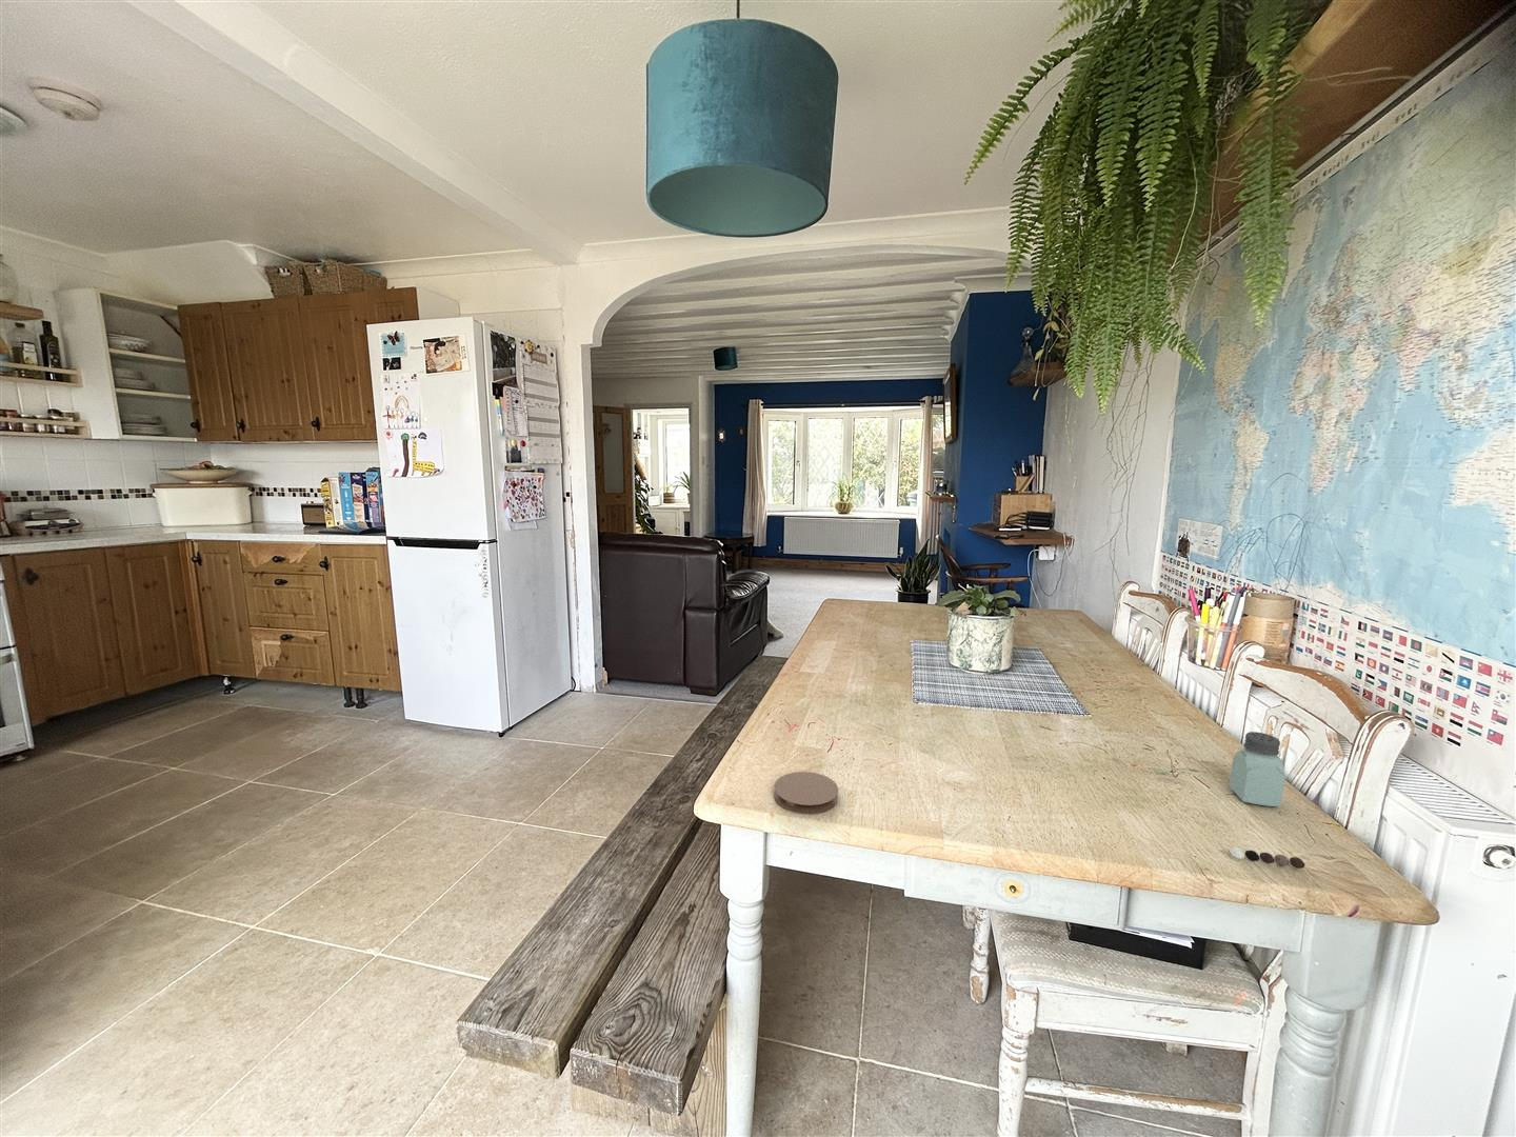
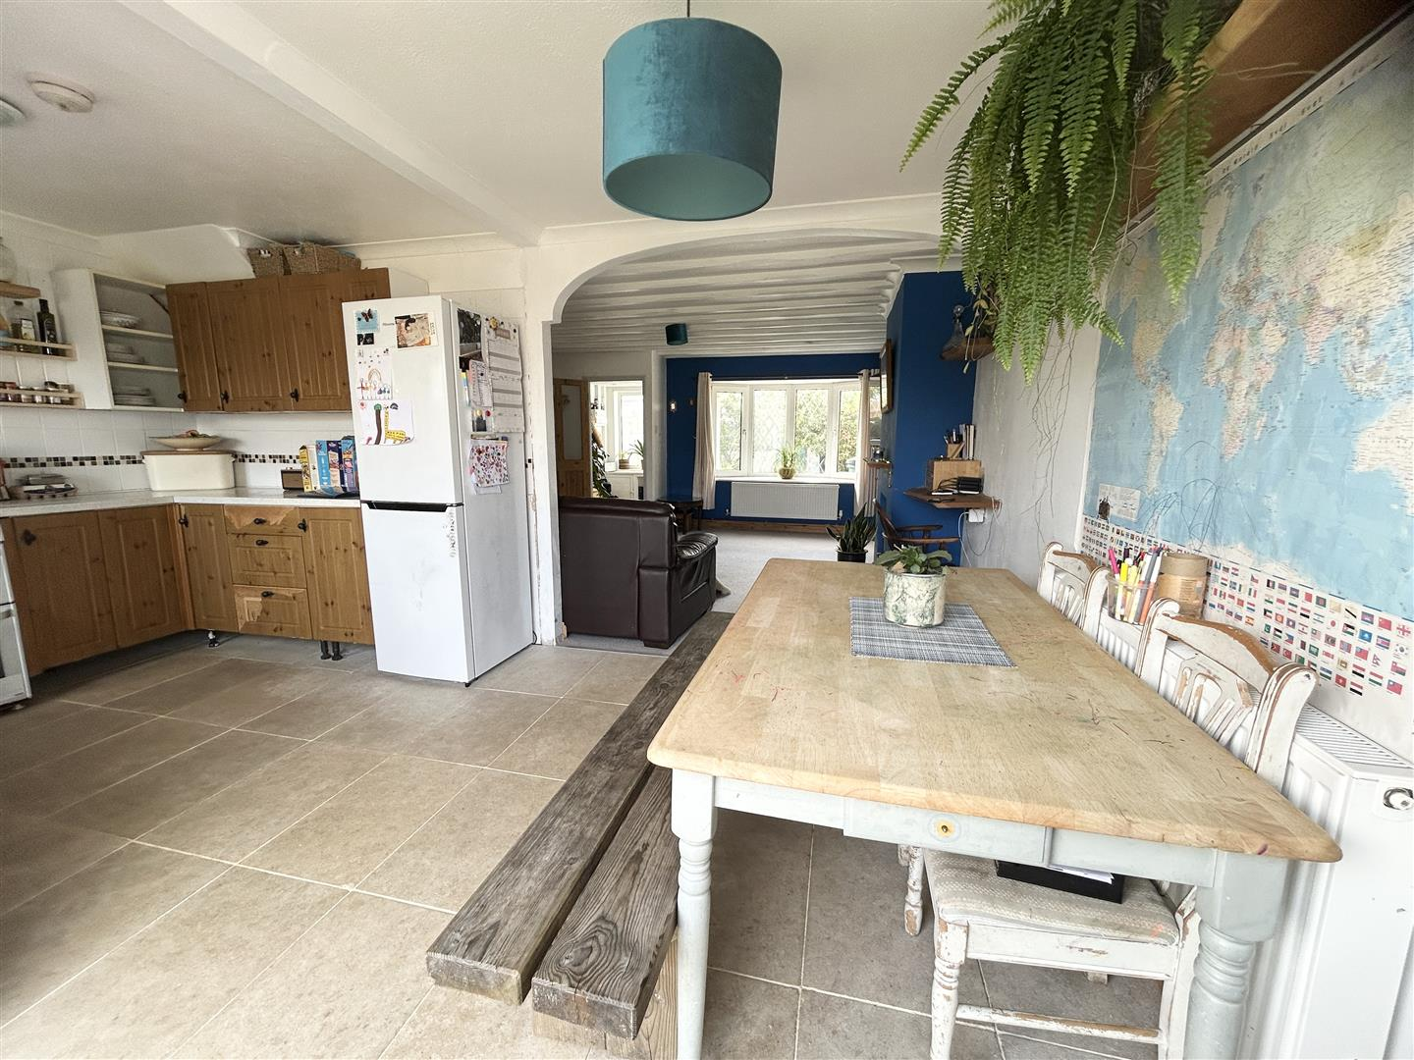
- saltshaker (1258, 768)
- pepper shaker (1267, 858)
- coaster (806, 791)
